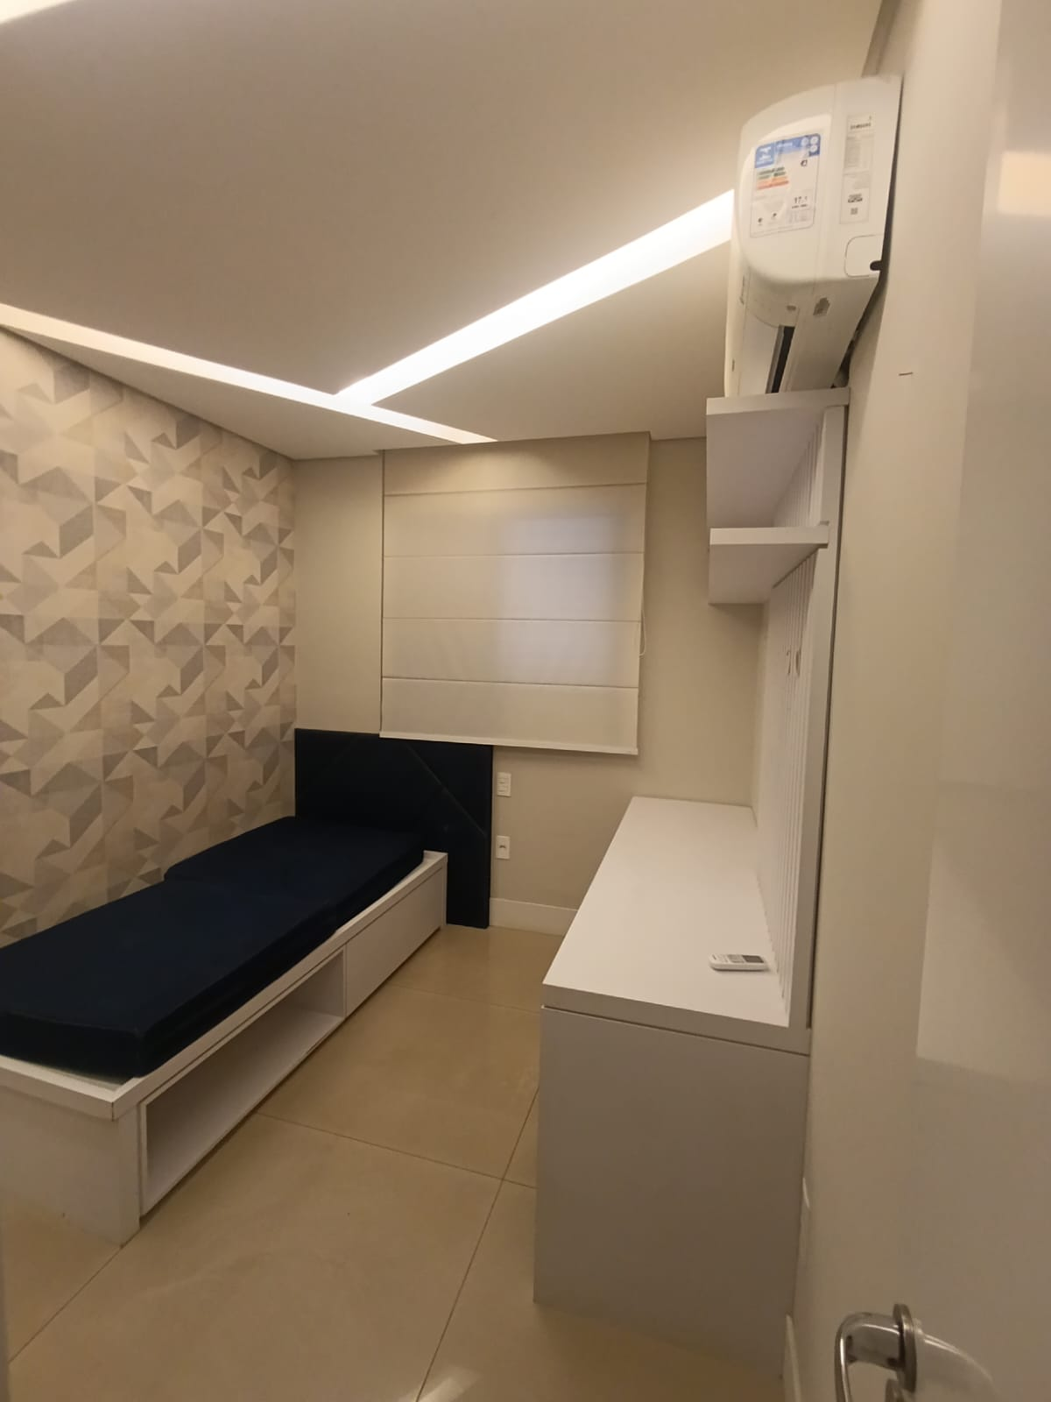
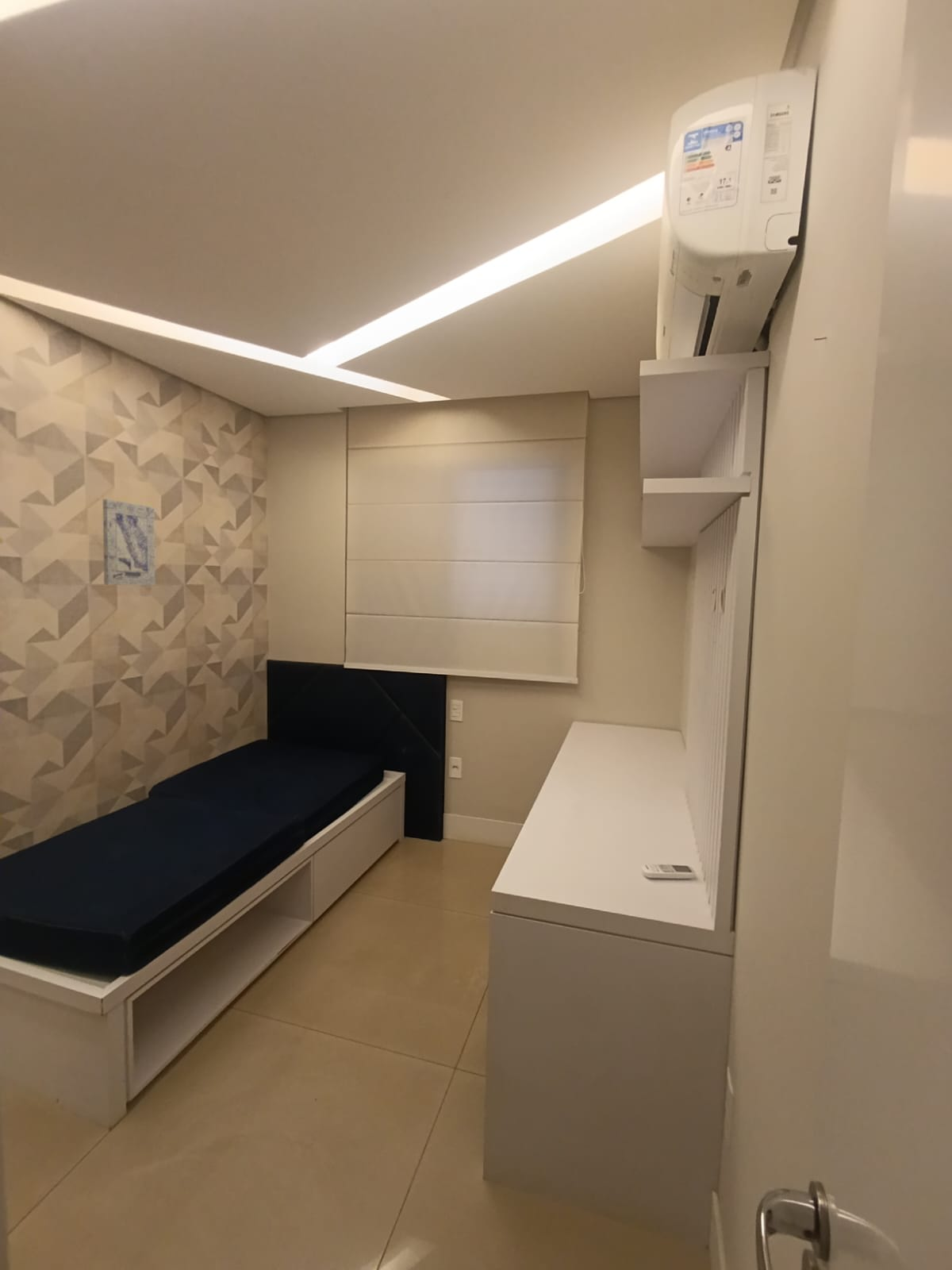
+ wall art (130, 545)
